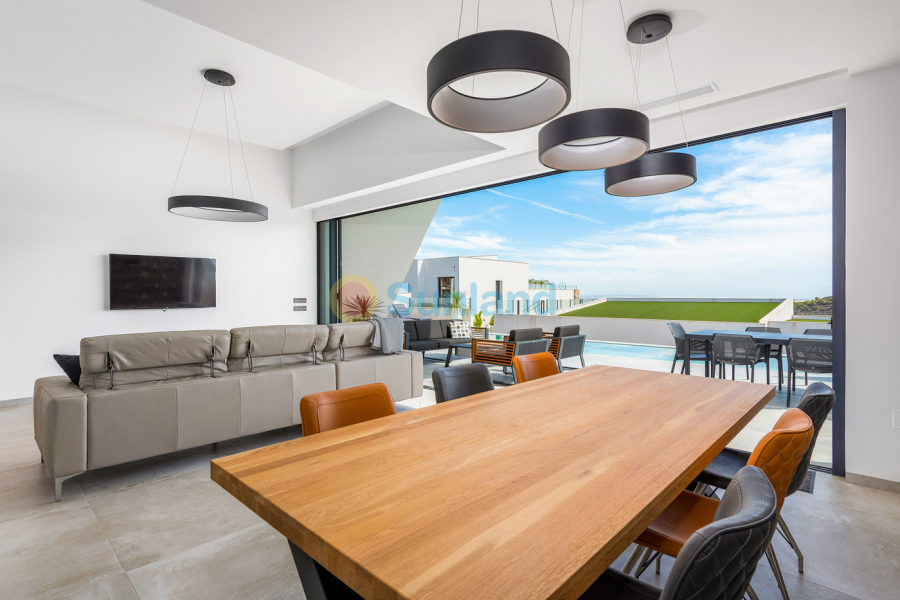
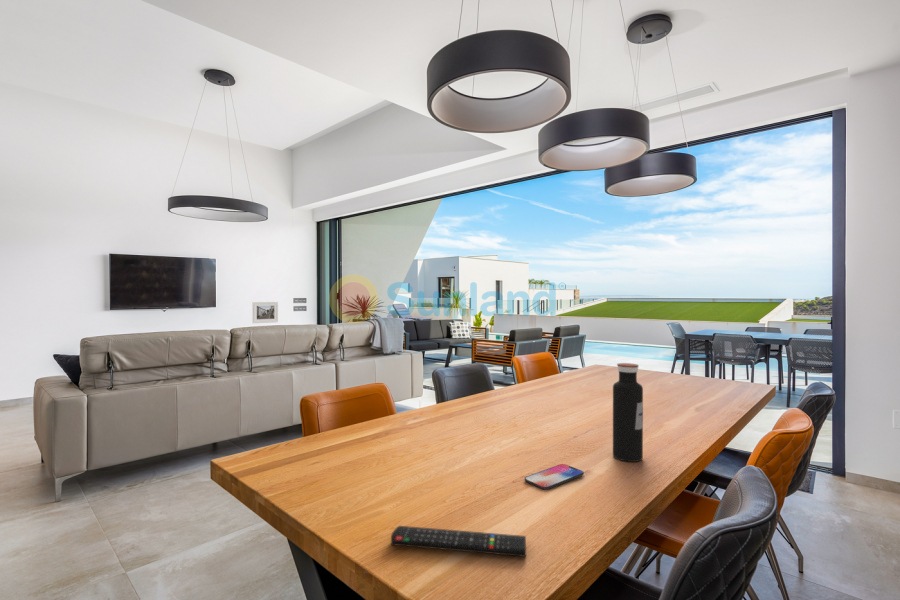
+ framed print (265, 312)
+ water bottle (627, 410)
+ remote control (457, 542)
+ smartphone (554, 475)
